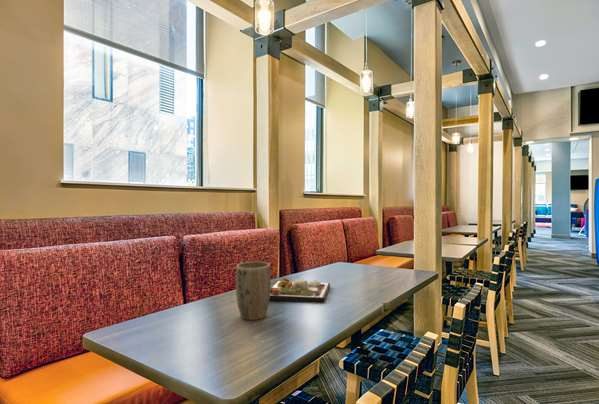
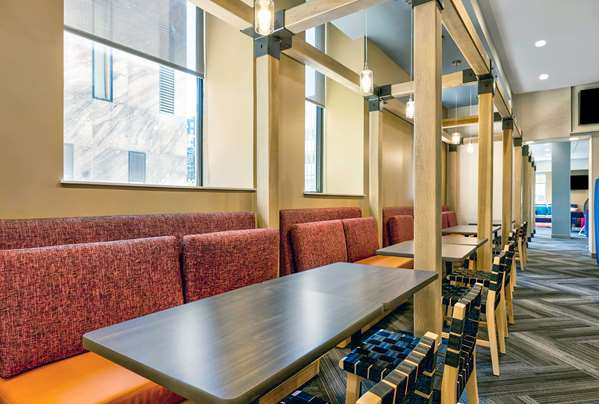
- dinner plate (298, 287)
- plant pot (253, 290)
